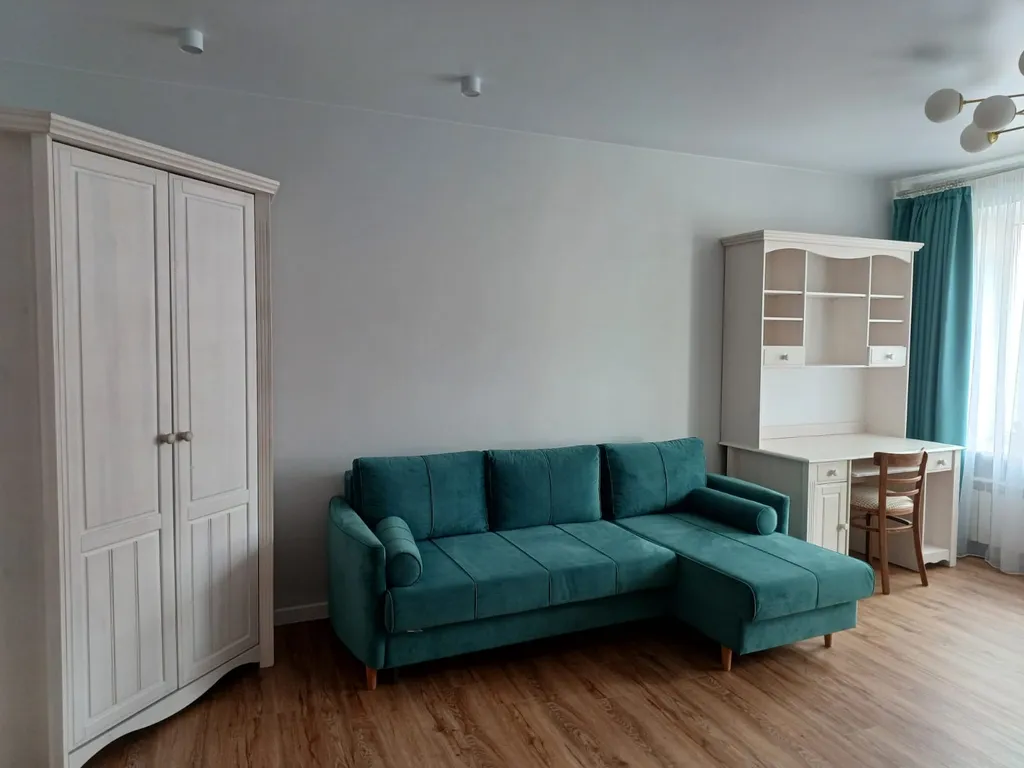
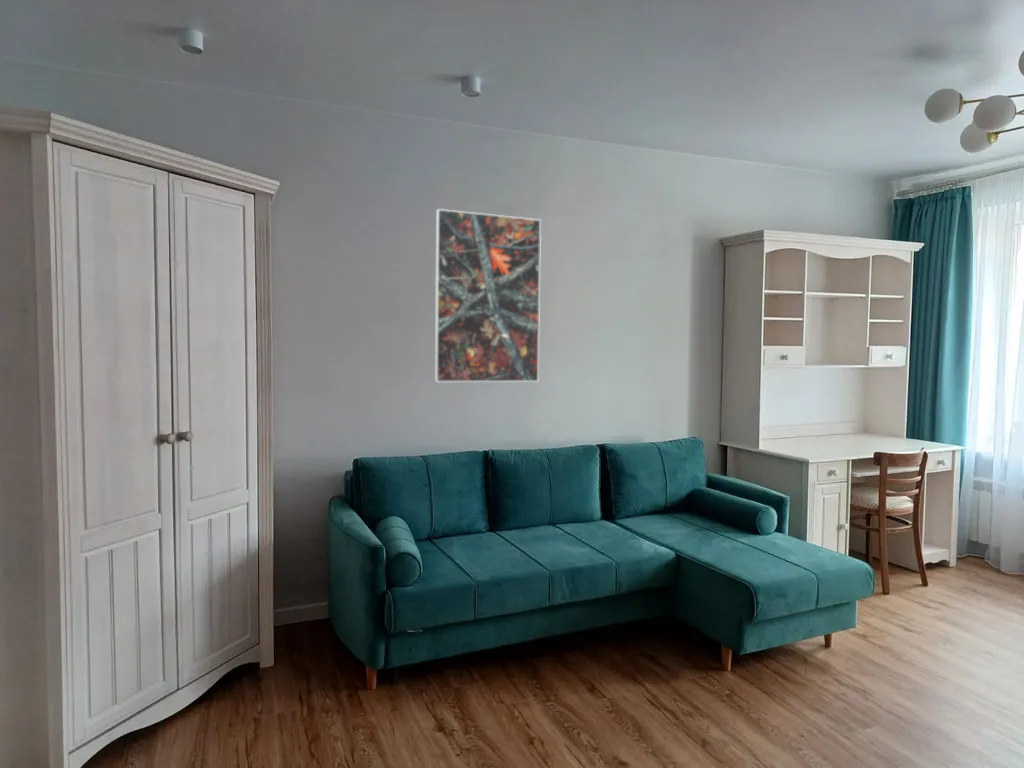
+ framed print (488, 298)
